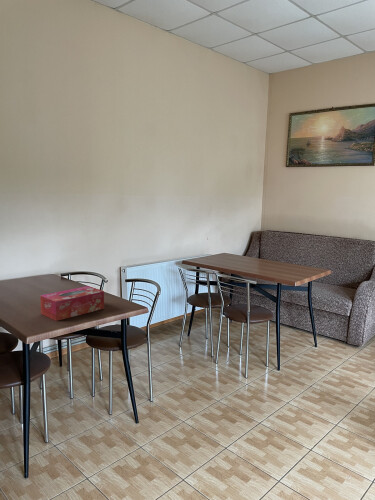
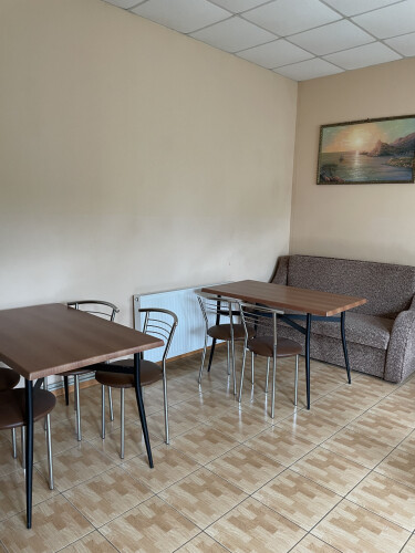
- tissue box (73, 302)
